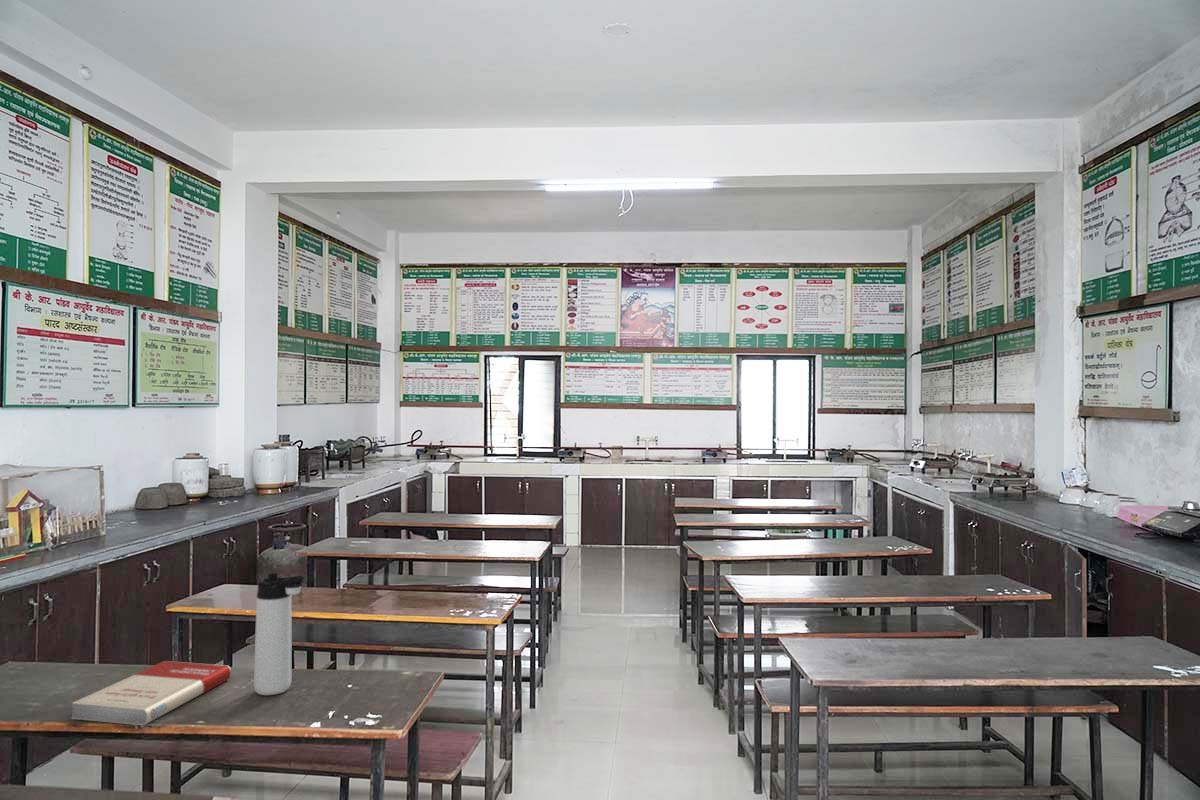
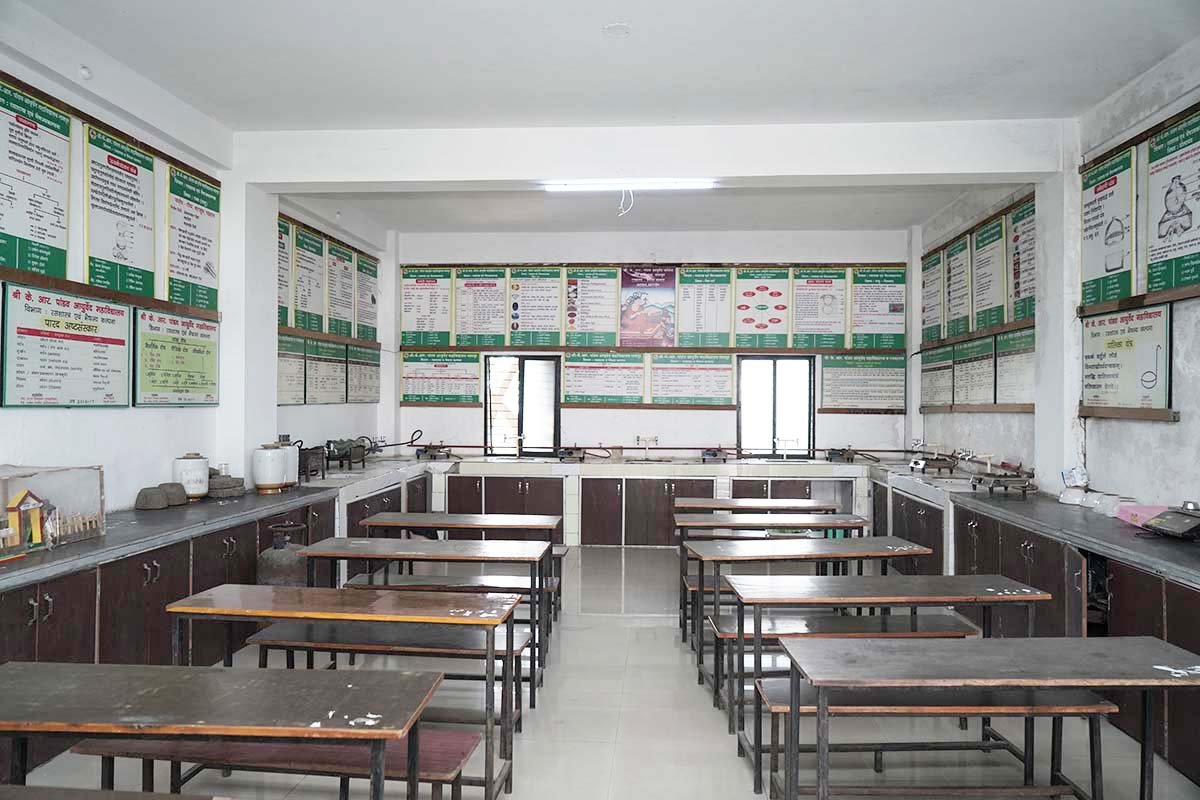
- book (156, 690)
- thermos bottle (280, 632)
